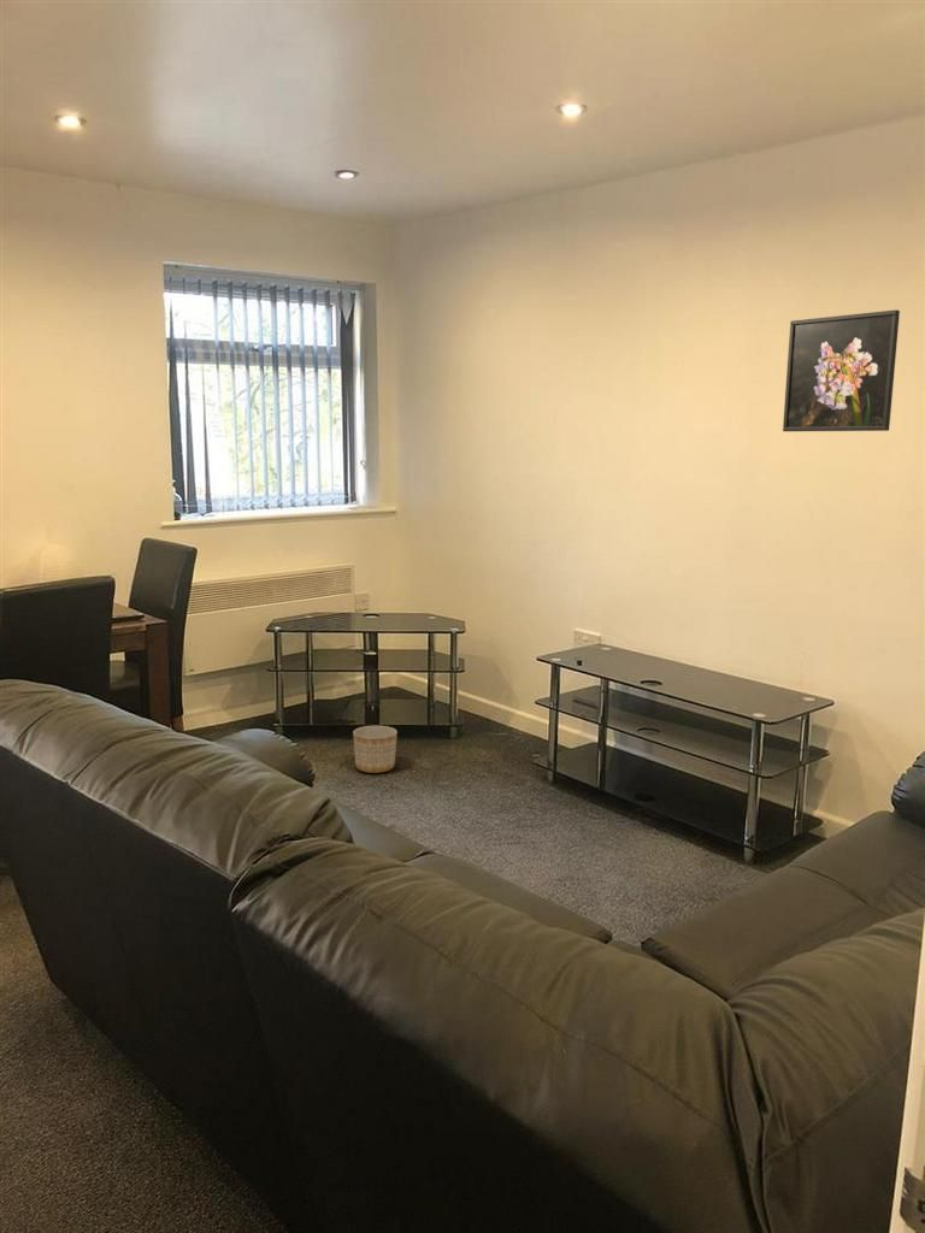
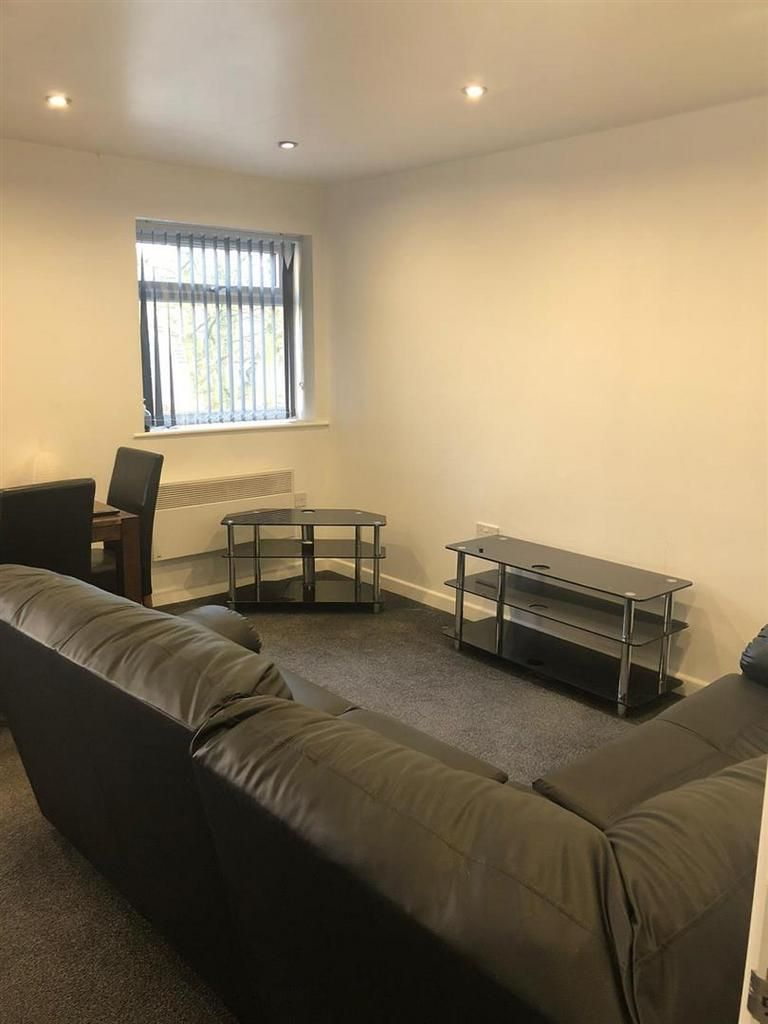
- planter (375, 749)
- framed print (837, 373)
